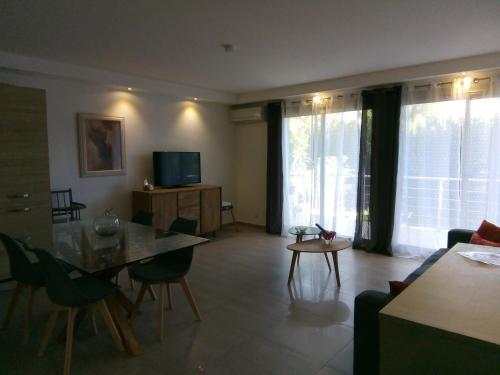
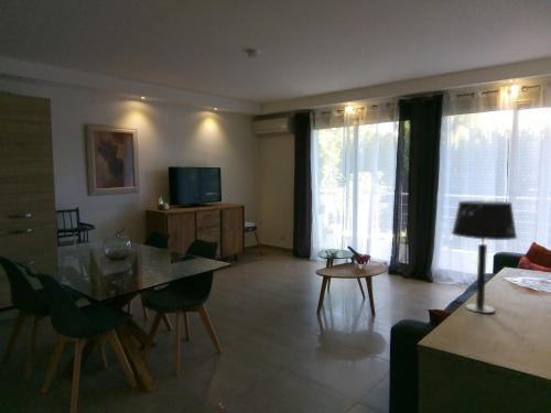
+ table lamp (482, 256)
